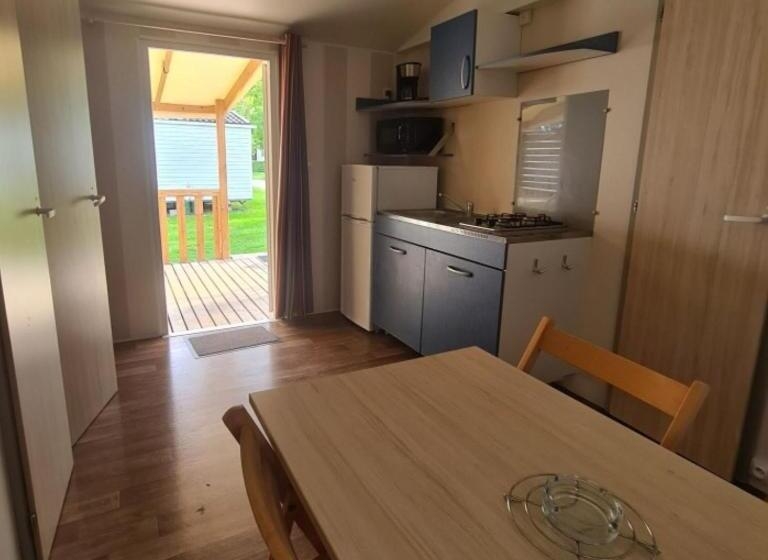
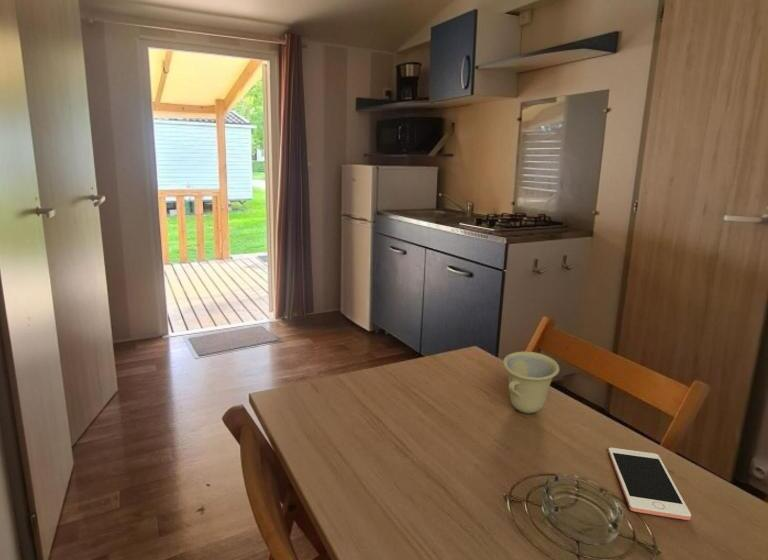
+ cell phone (645, 479)
+ cup (528, 386)
